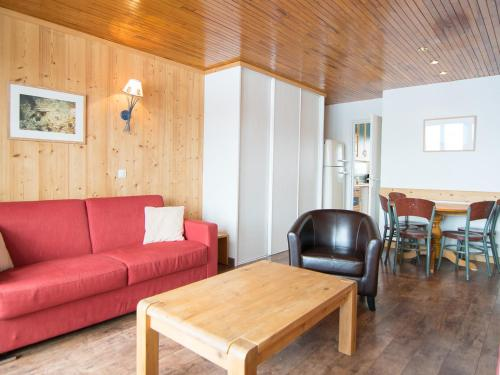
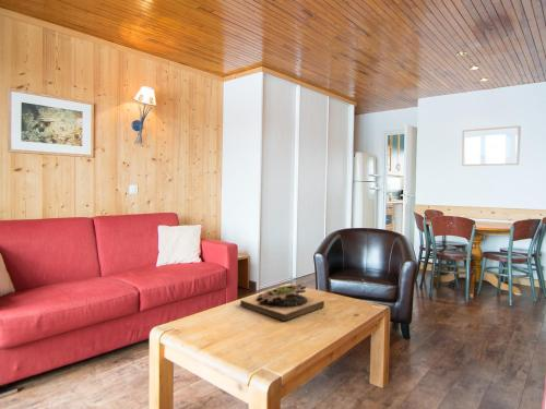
+ succulent planter (282, 296)
